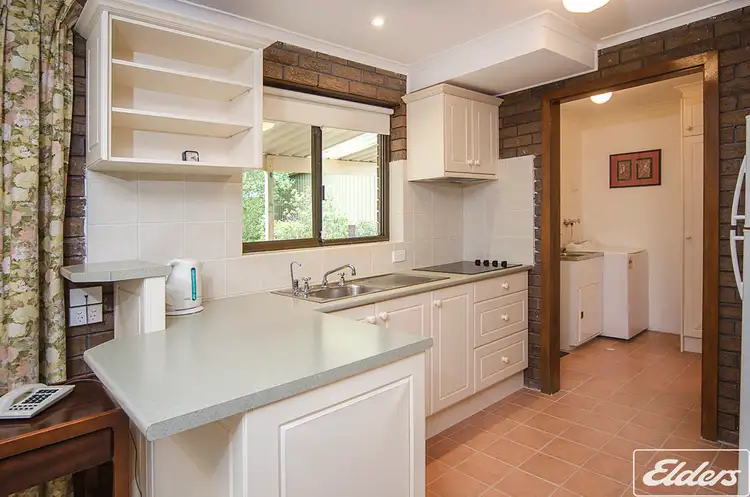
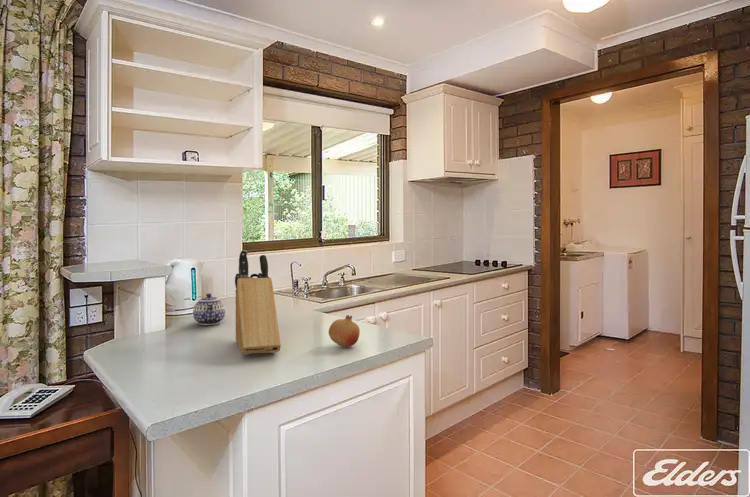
+ fruit (344, 330)
+ teapot (209, 308)
+ knife block (254, 297)
